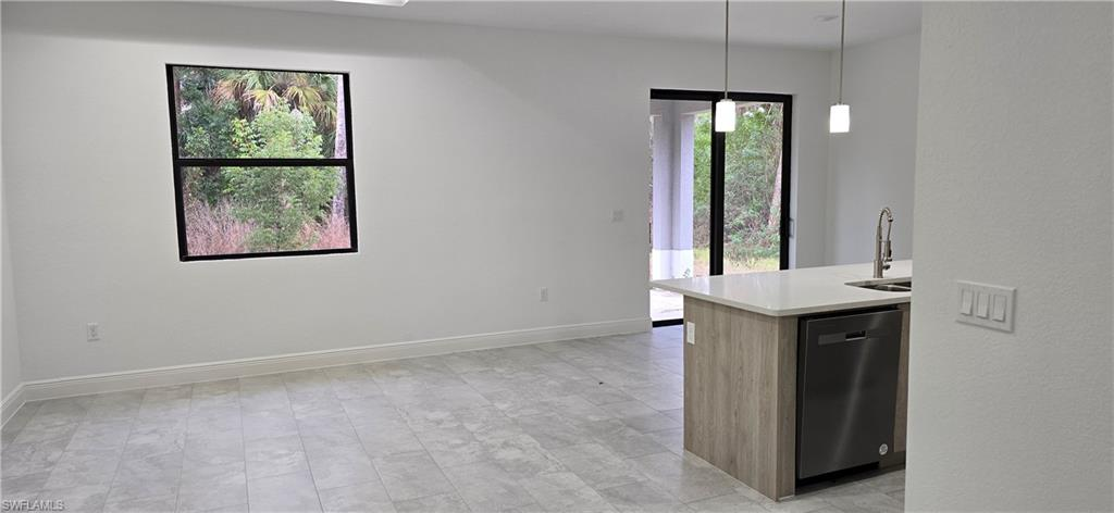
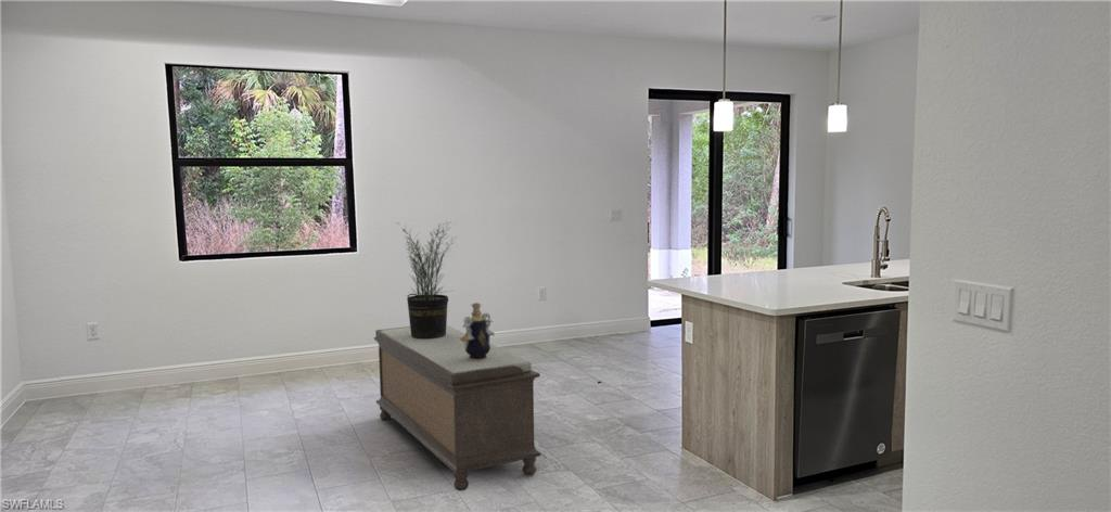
+ potted plant (427, 278)
+ decorative vase (476, 330)
+ bench (448, 394)
